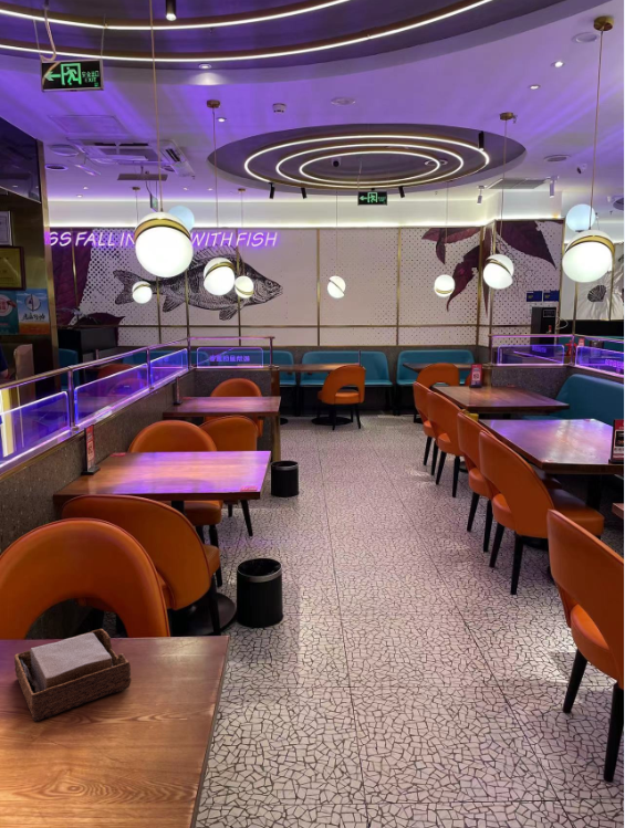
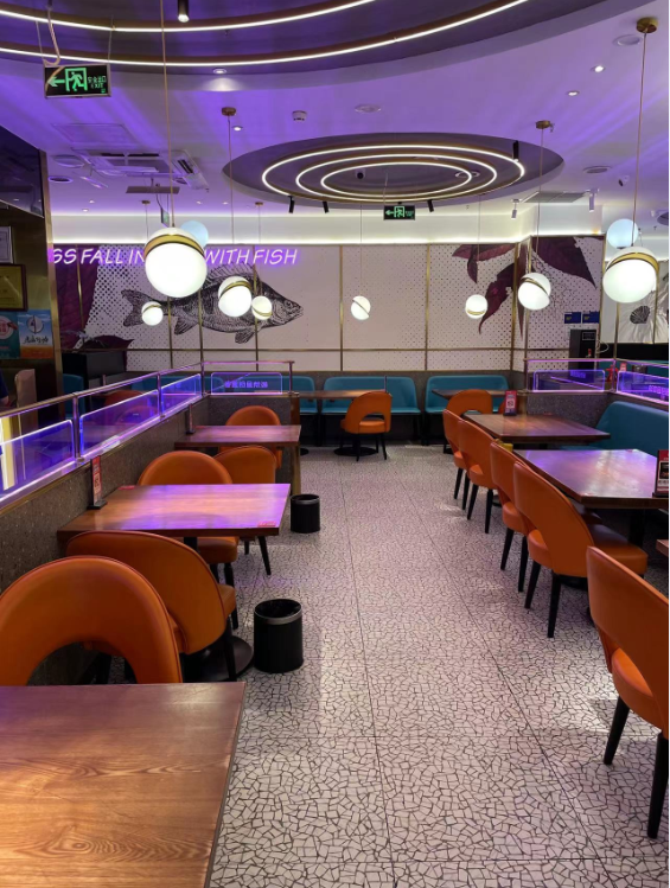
- napkin holder (71, 667)
